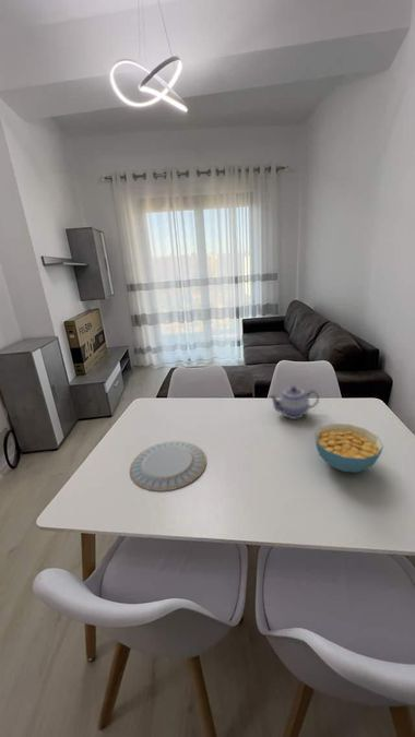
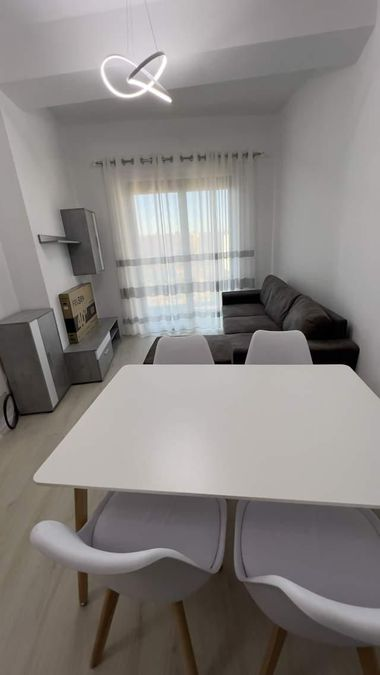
- chinaware (168, 462)
- cereal bowl (345, 452)
- teapot (293, 401)
